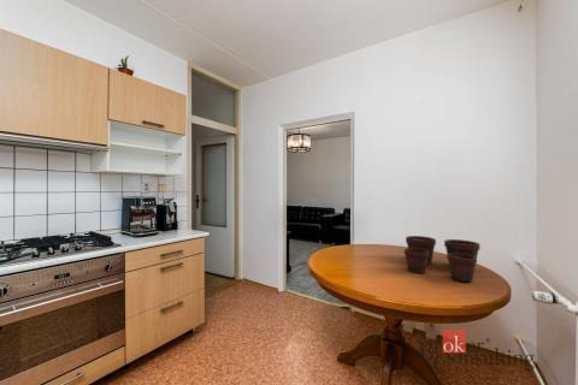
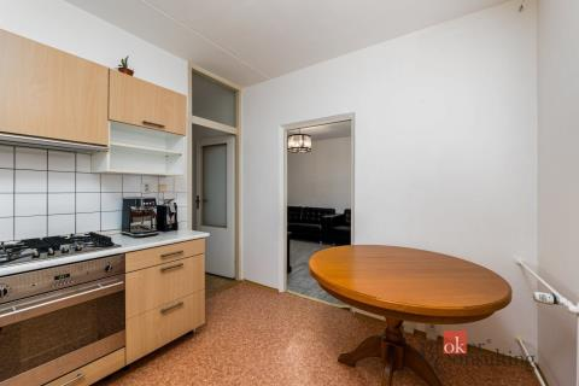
- flower pot (432, 254)
